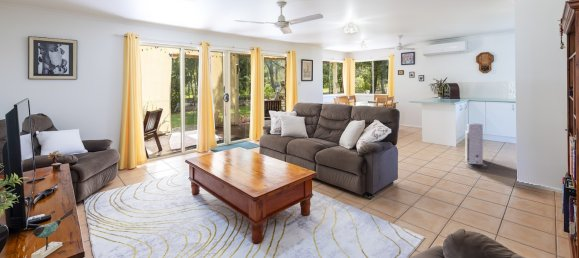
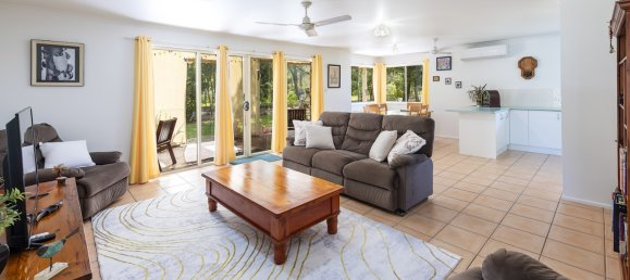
- air purifier (474, 143)
